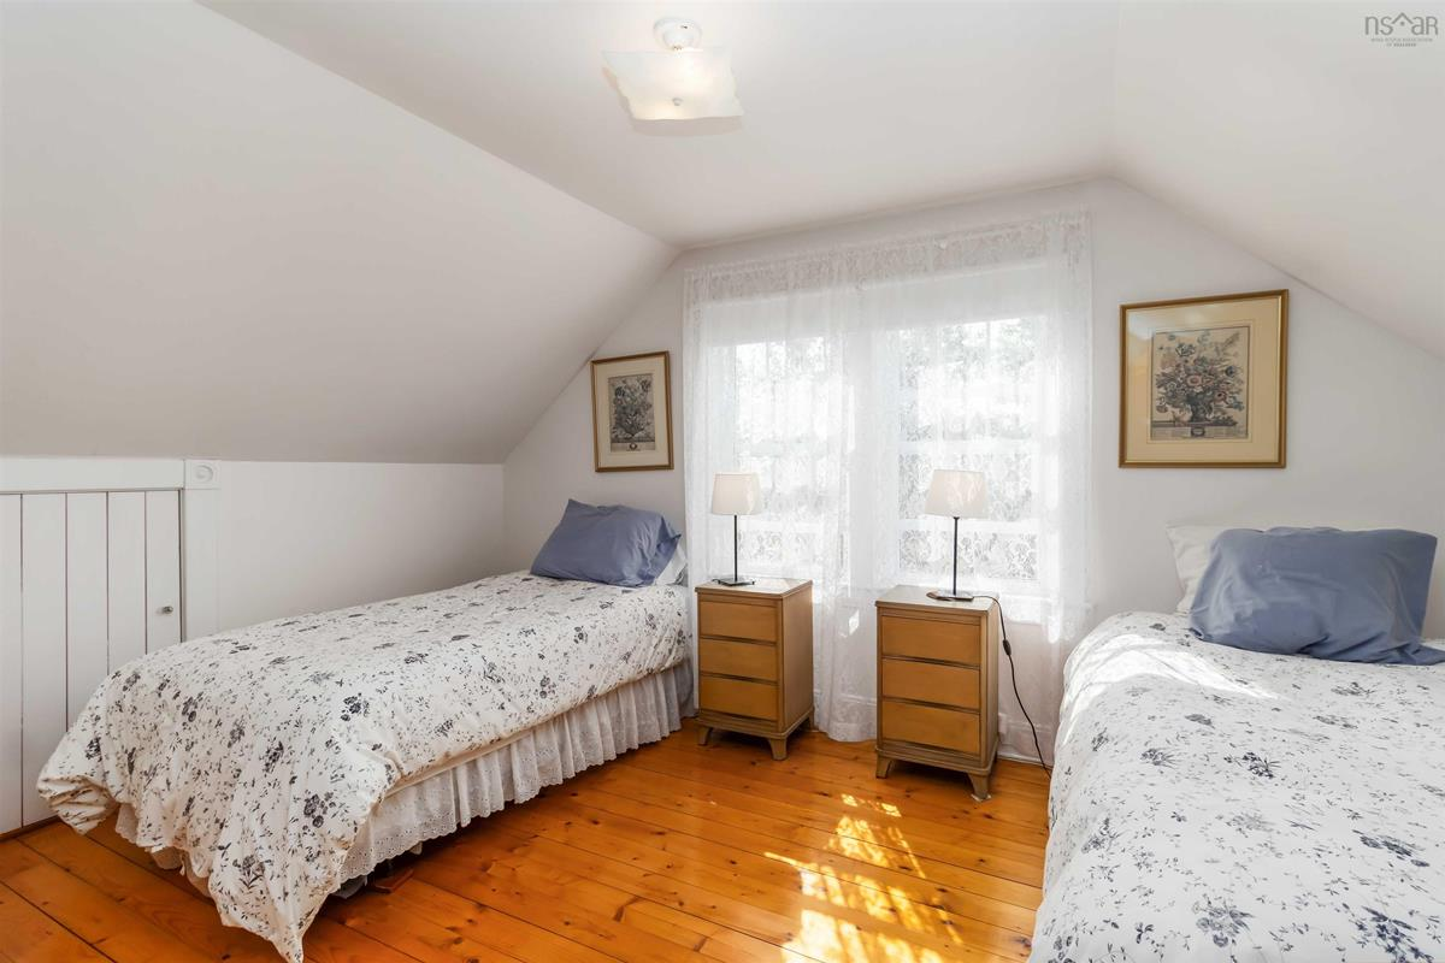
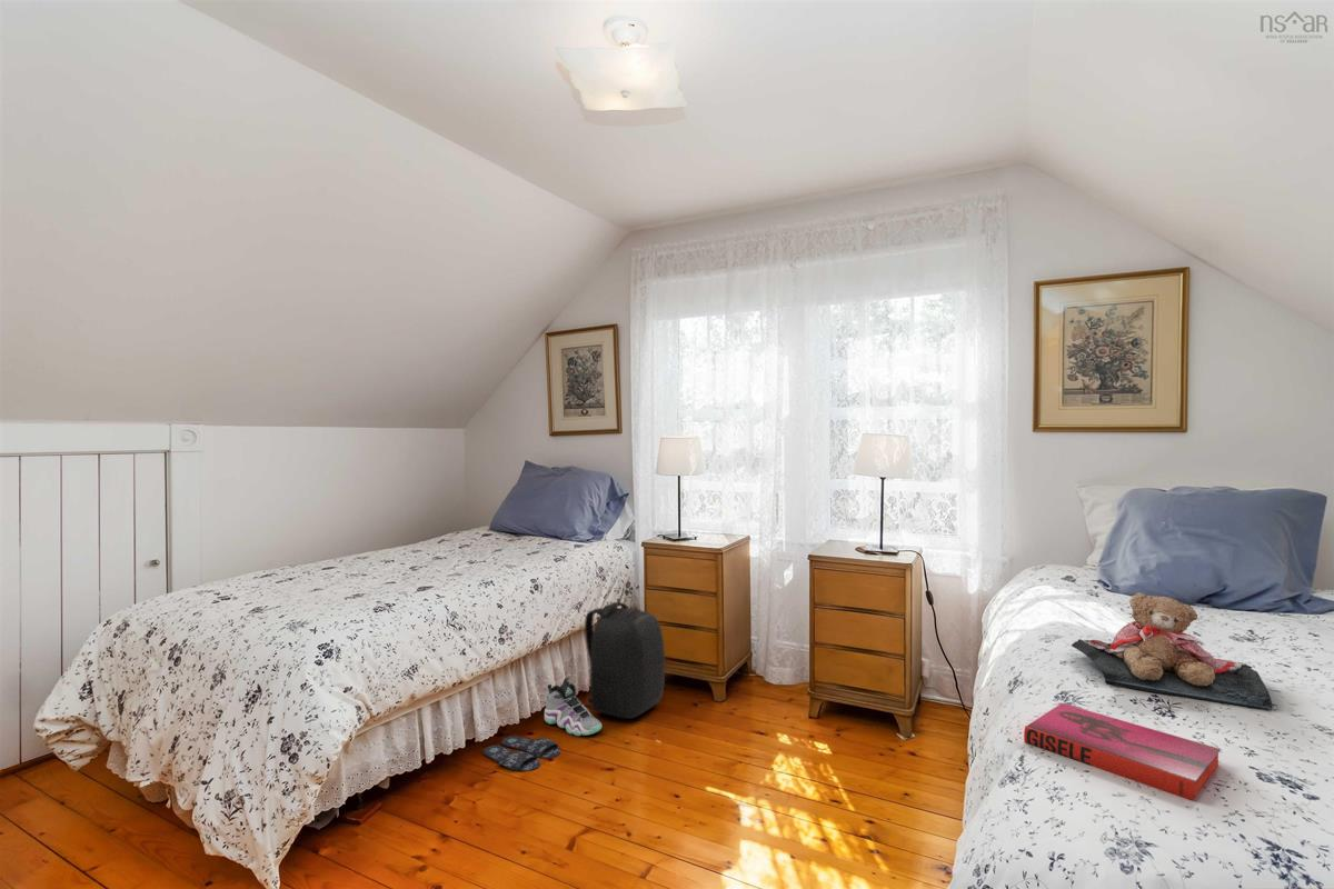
+ teddy bear (1161, 635)
+ slippers (520, 749)
+ sneaker (571, 702)
+ backpack (620, 656)
+ hardback book (1118, 746)
